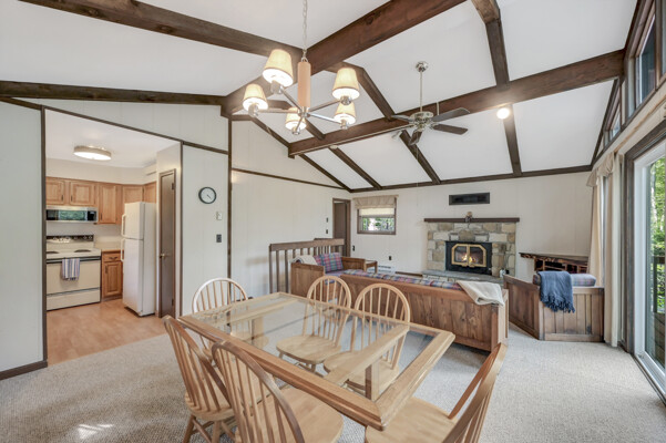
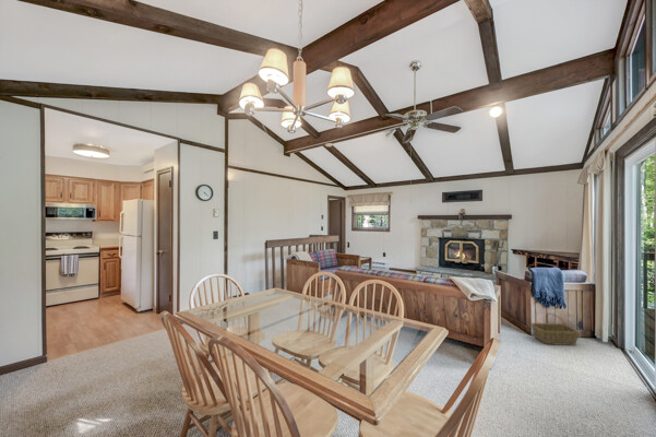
+ basket (554, 328)
